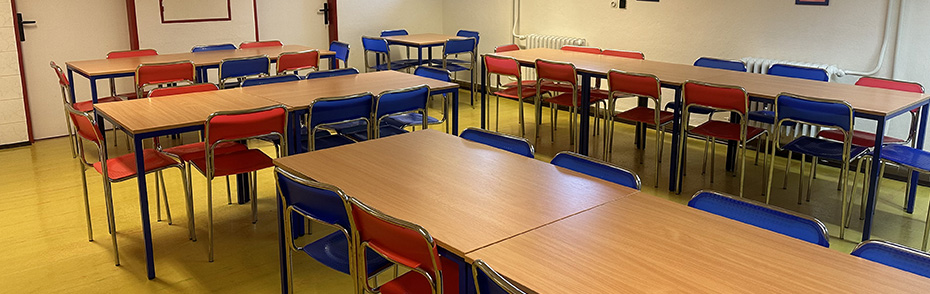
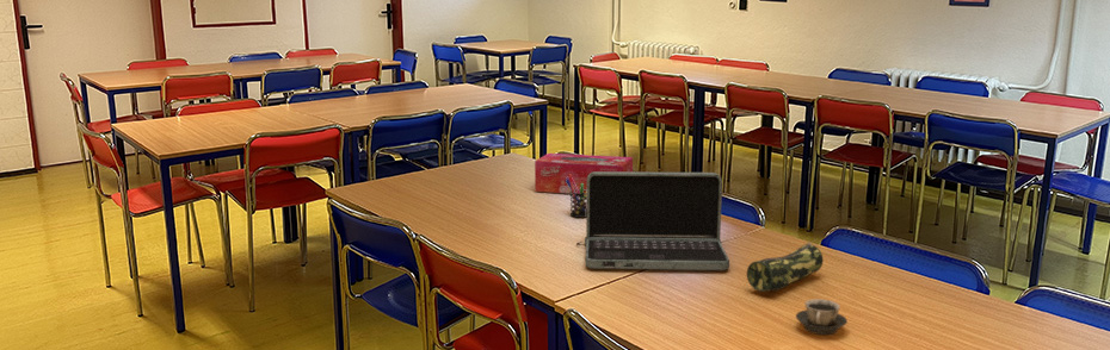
+ laptop (650, 217)
+ cup (821, 317)
+ tissue box (584, 174)
+ pen holder (579, 194)
+ pencil case (787, 267)
